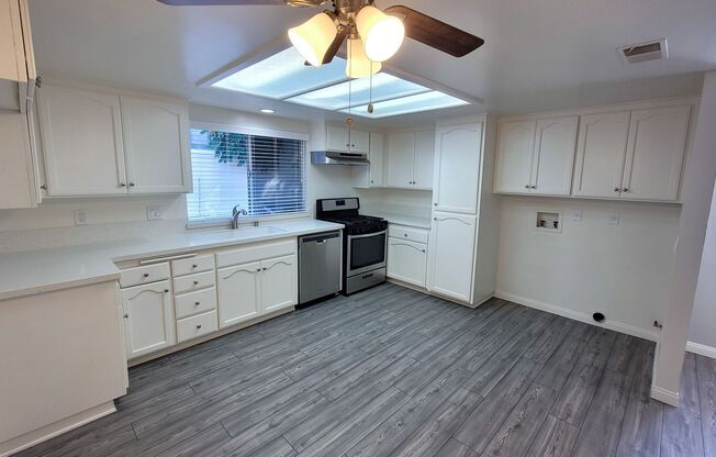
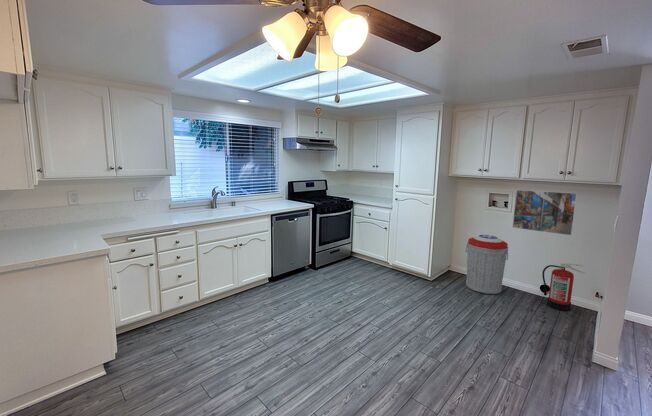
+ fire extinguisher (561, 284)
+ trash can (485, 262)
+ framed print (542, 211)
